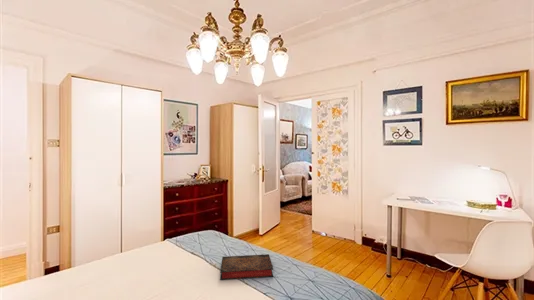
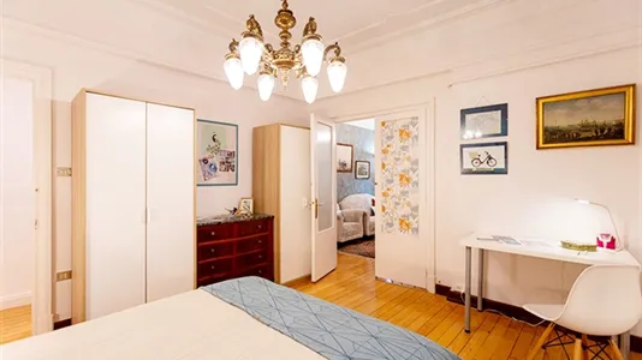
- book (246, 265)
